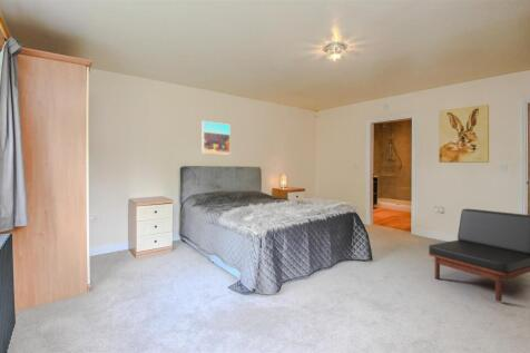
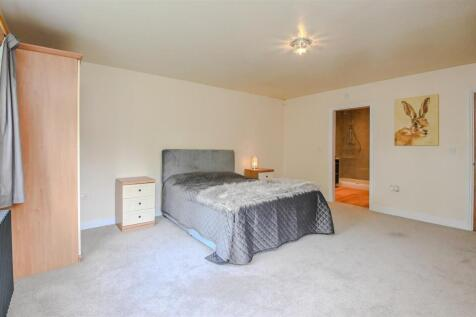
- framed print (216, 138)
- armchair (483, 248)
